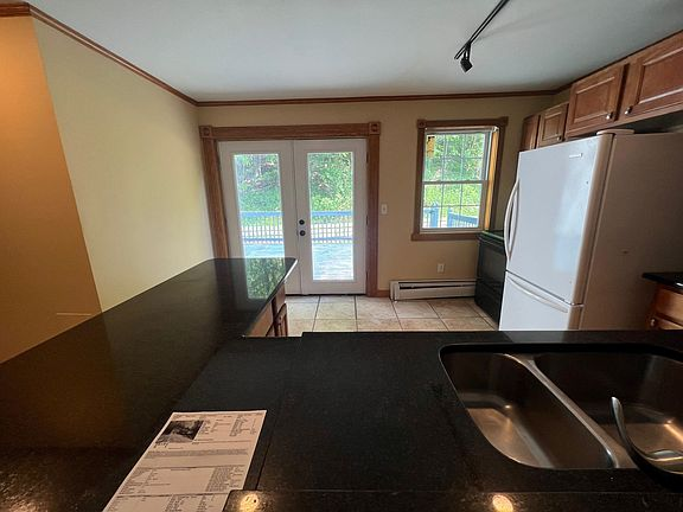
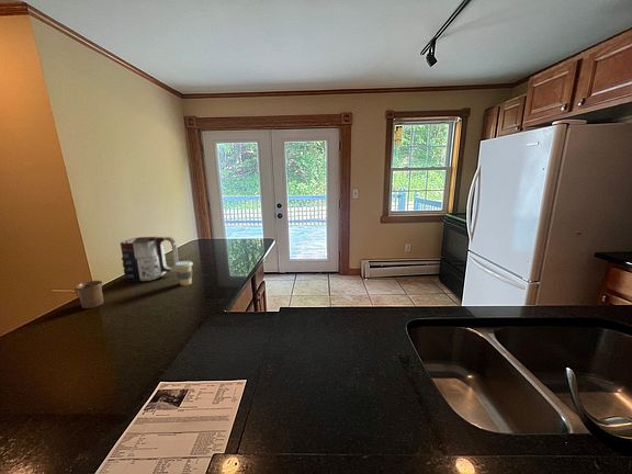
+ coffee cup (184, 273)
+ mug (88, 294)
+ mug (151, 257)
